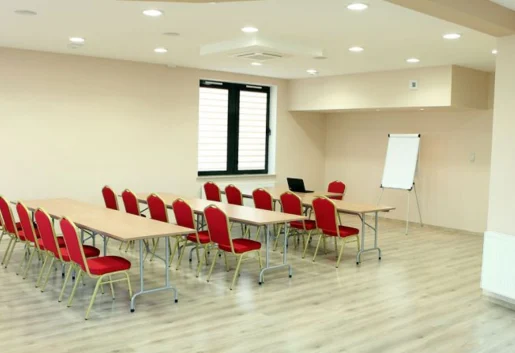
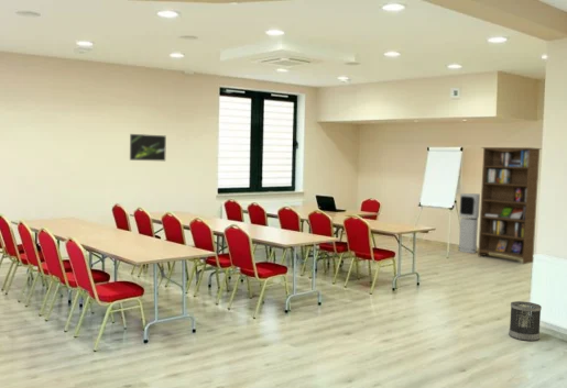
+ wastebasket (524, 320)
+ air purifier (471, 222)
+ bookcase (508, 203)
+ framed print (148, 147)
